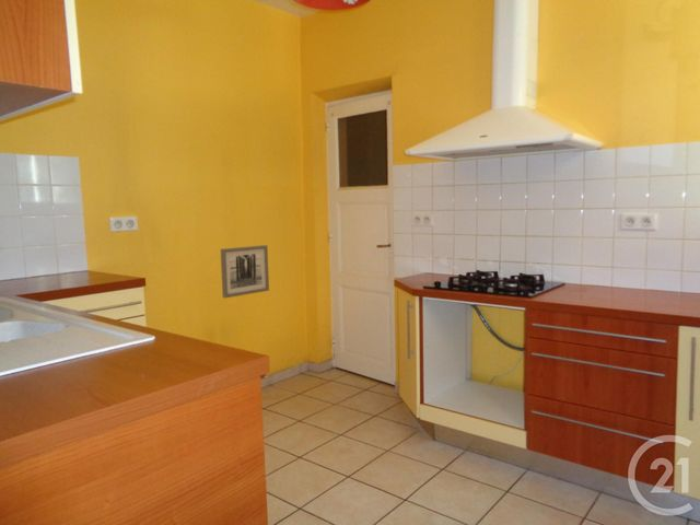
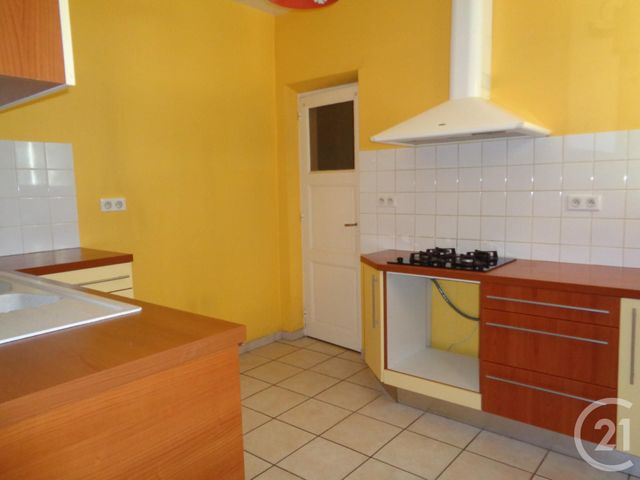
- wall art (245, 270)
